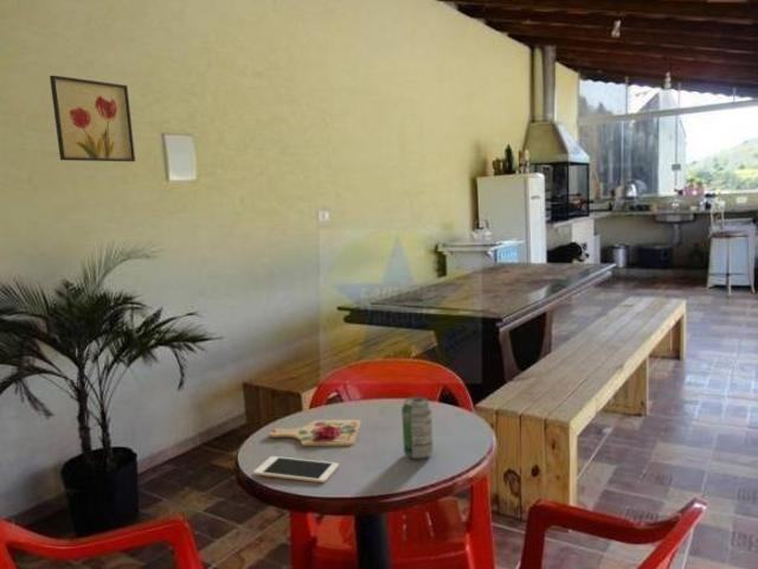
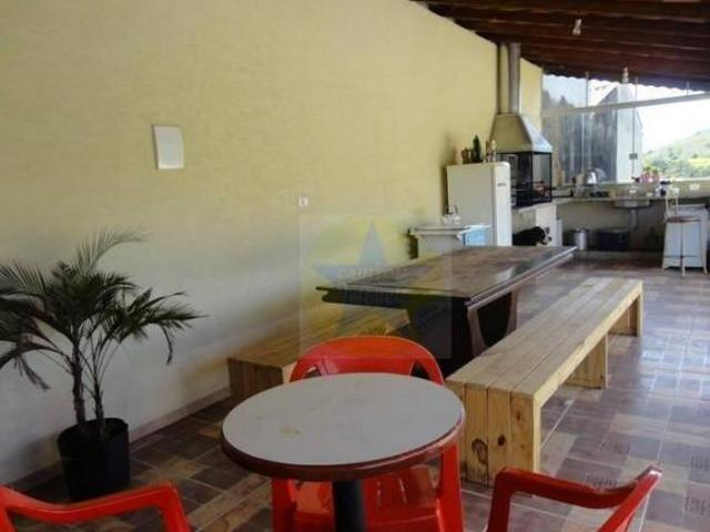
- cell phone (296, 468)
- beverage can (417, 427)
- cutting board (313, 428)
- wall art (94, 121)
